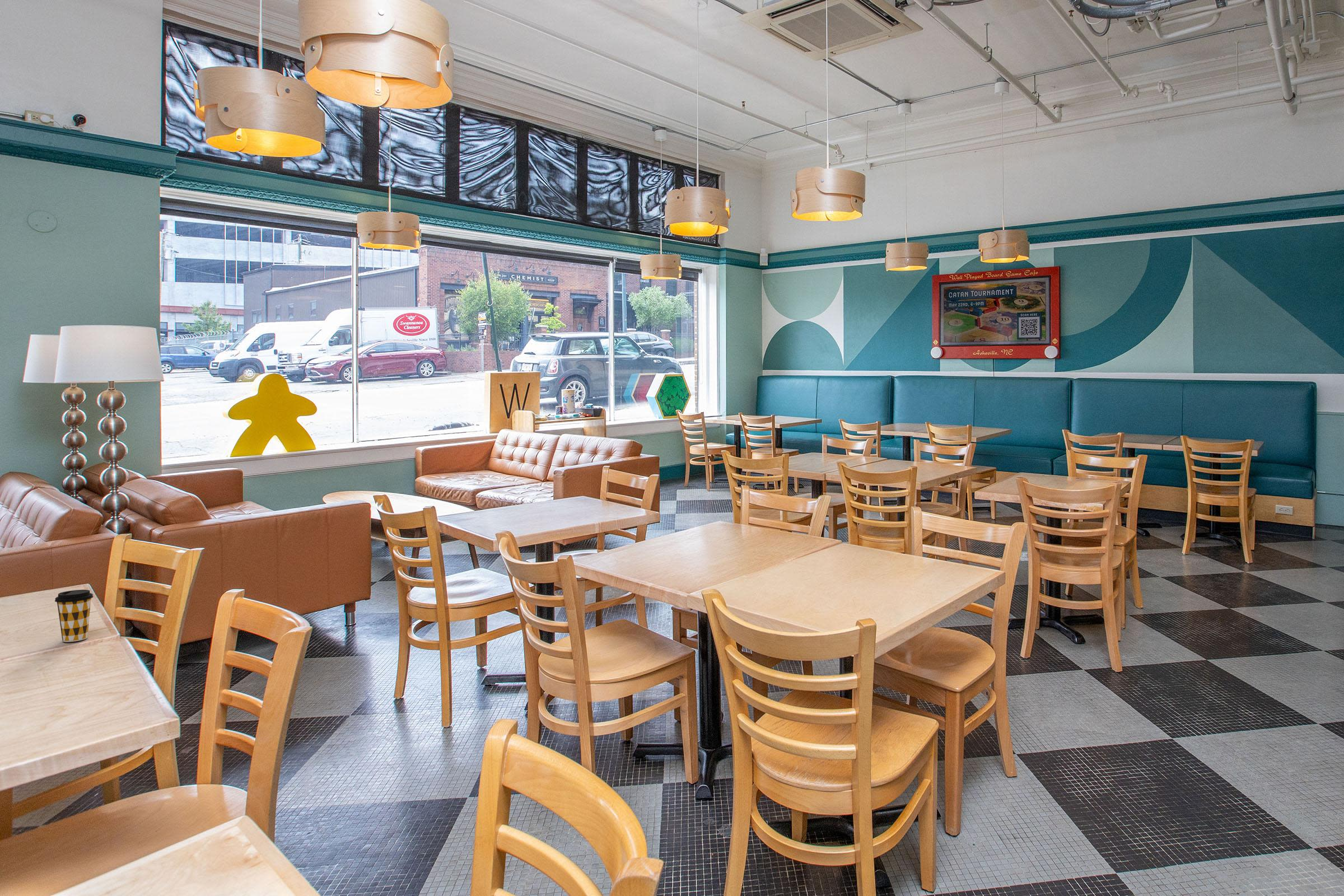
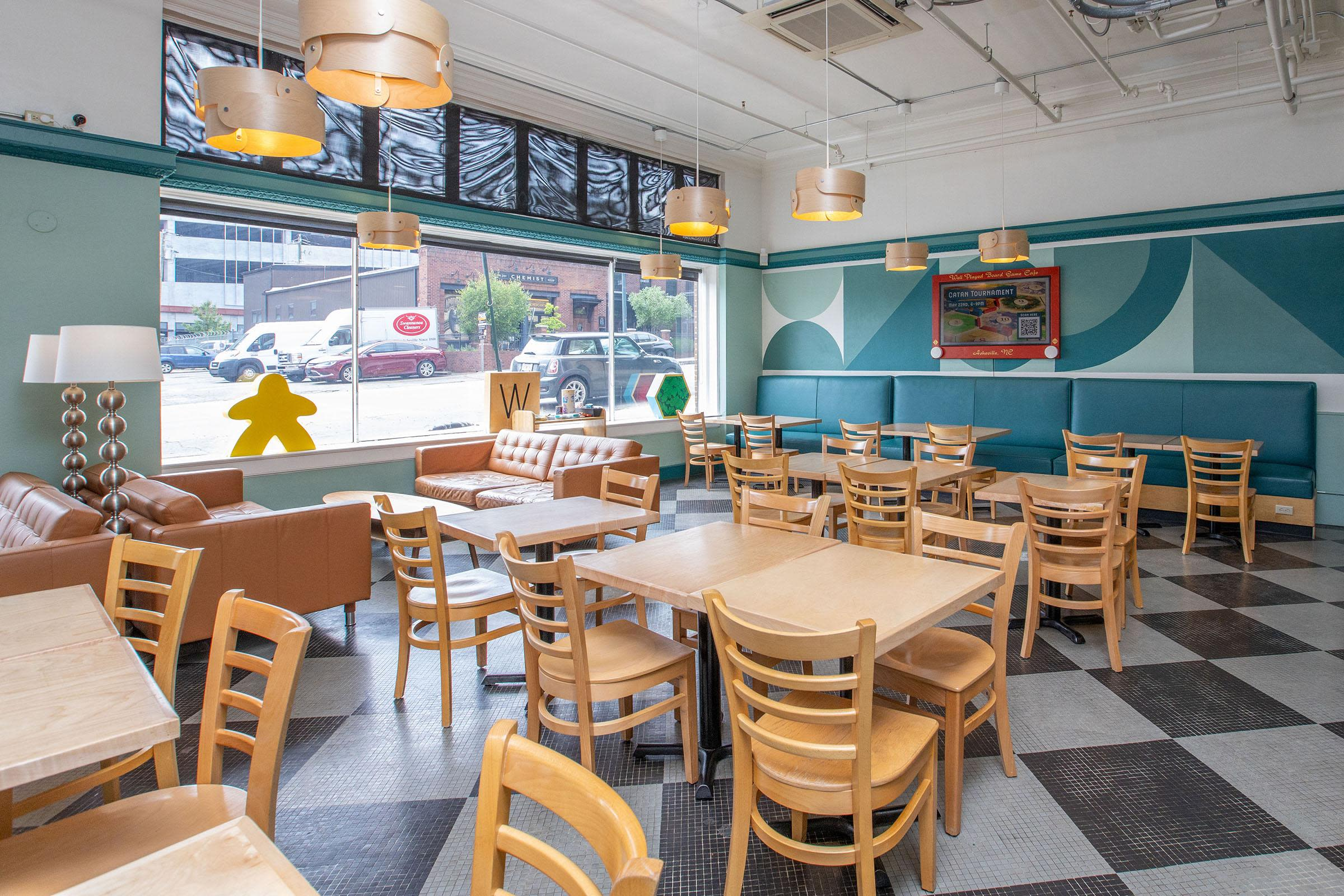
- coffee cup (74, 615)
